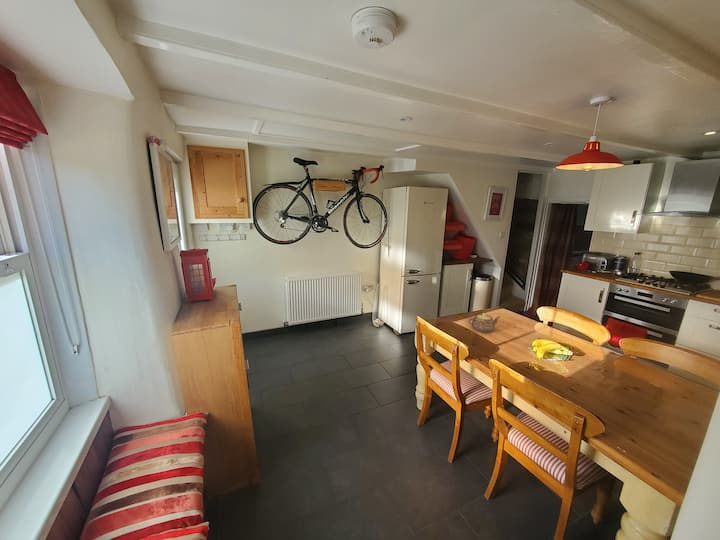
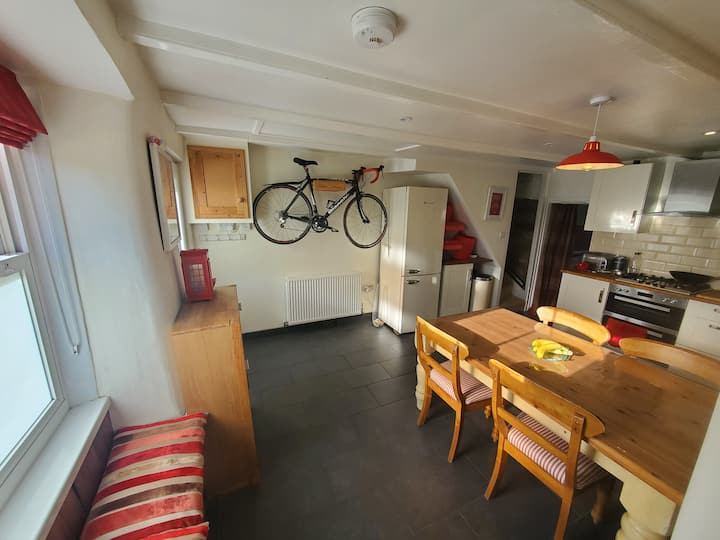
- teapot (484, 321)
